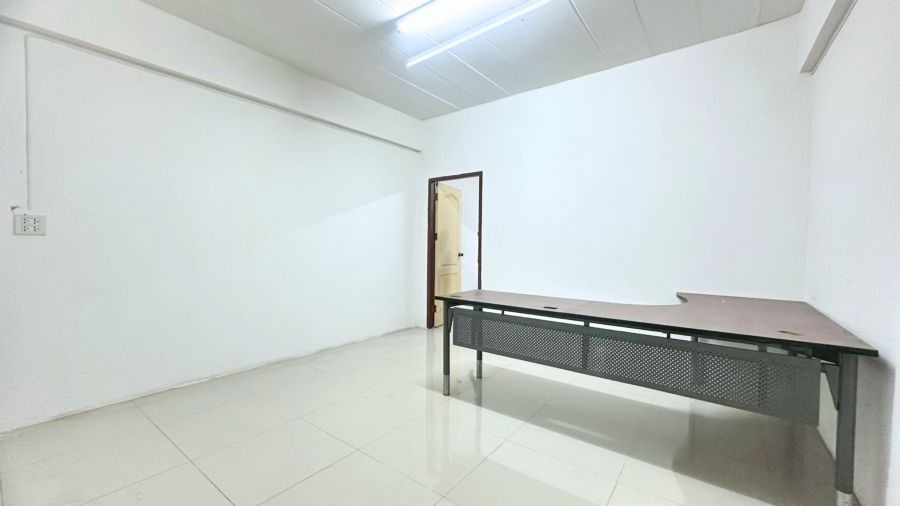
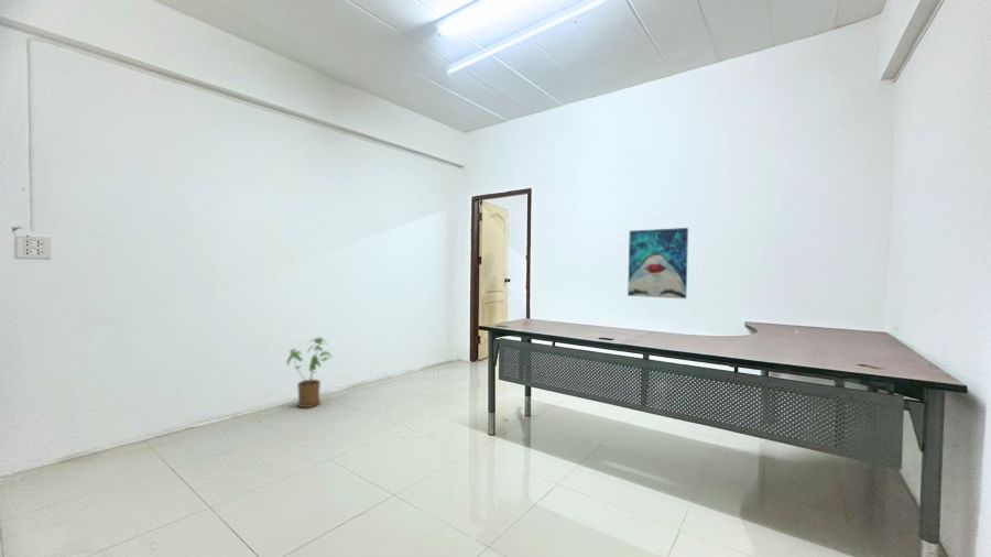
+ house plant (312, 371)
+ wall art (656, 263)
